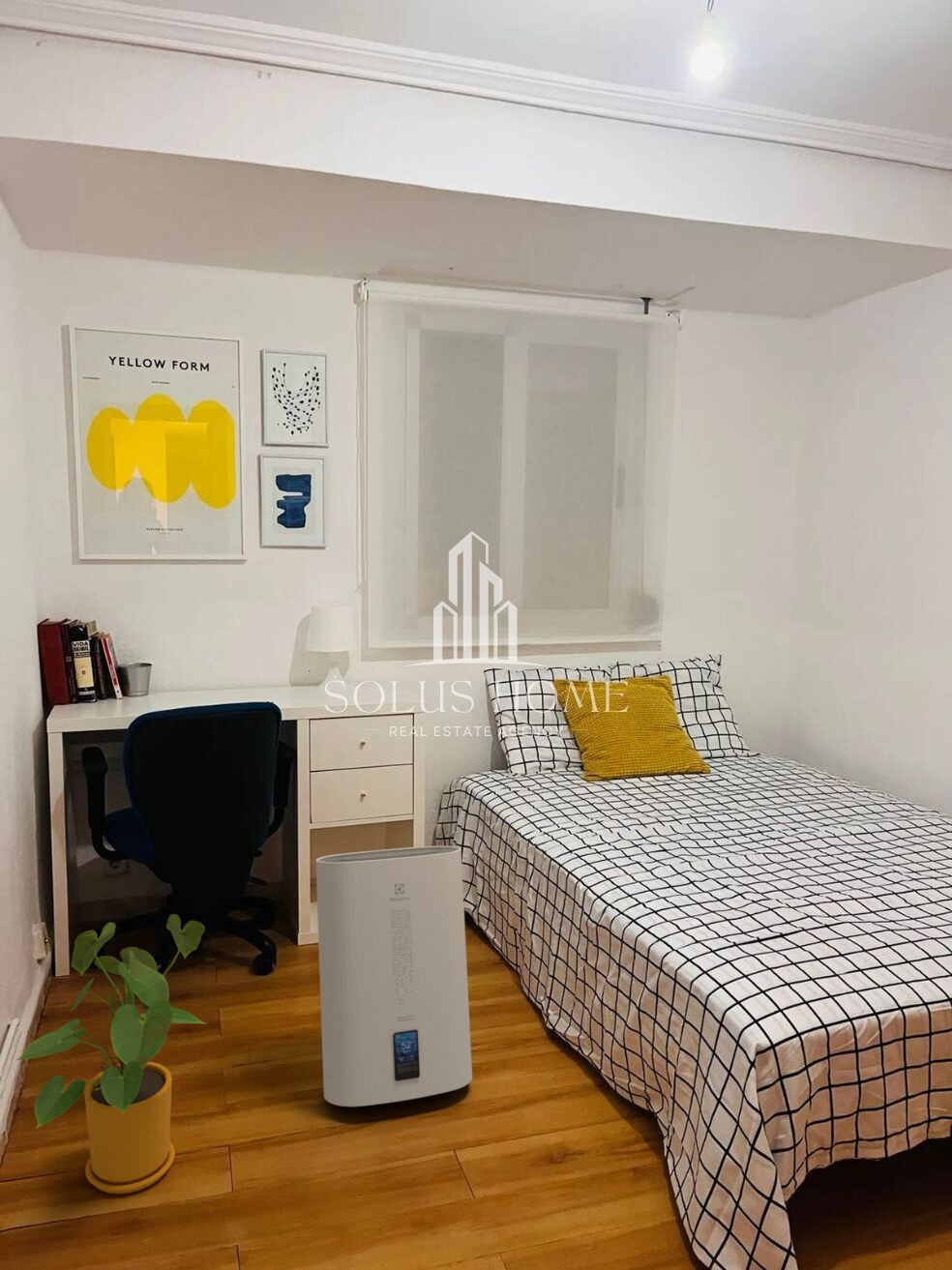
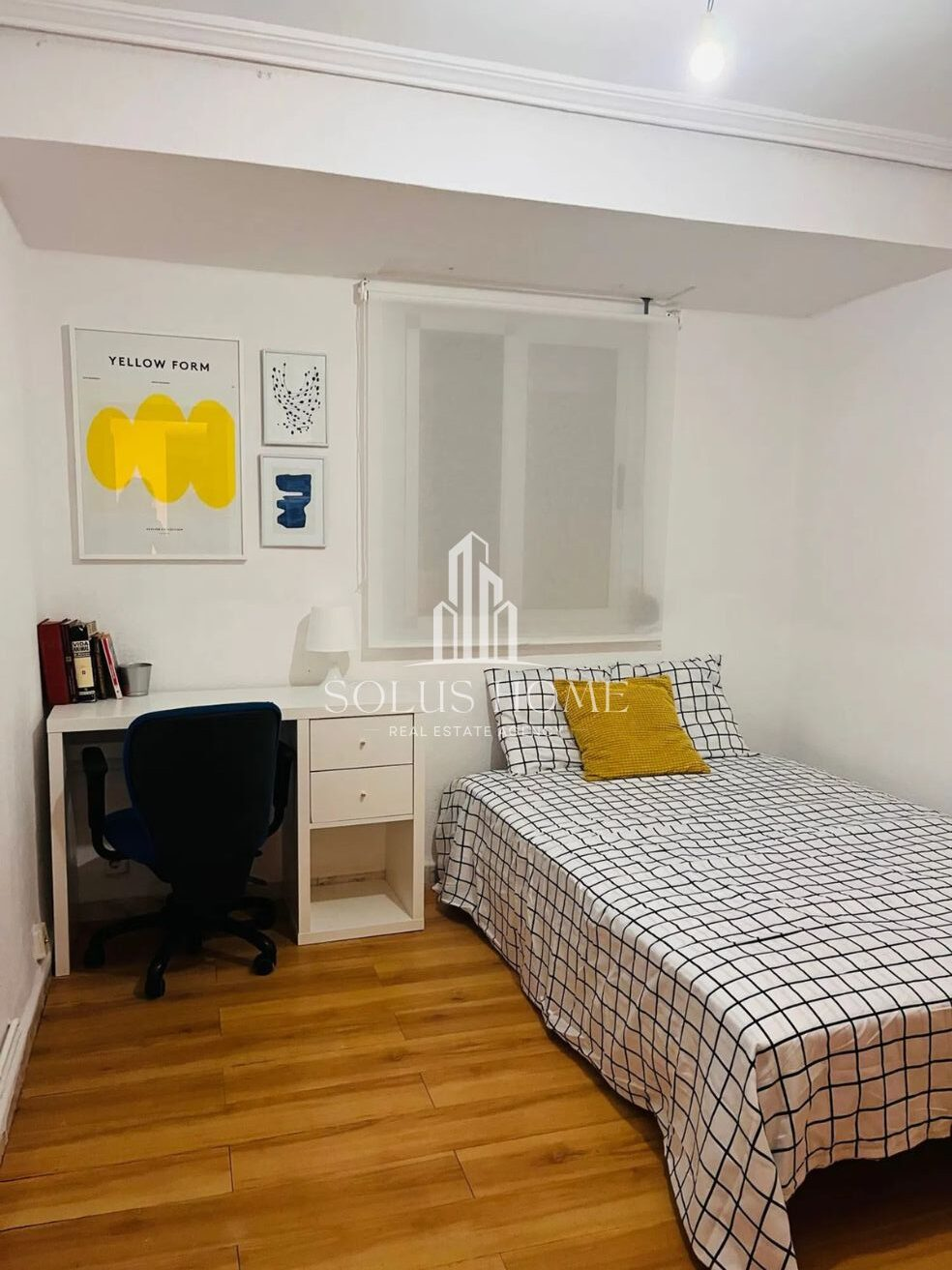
- house plant (120, 1059)
- water heater (394, 968)
